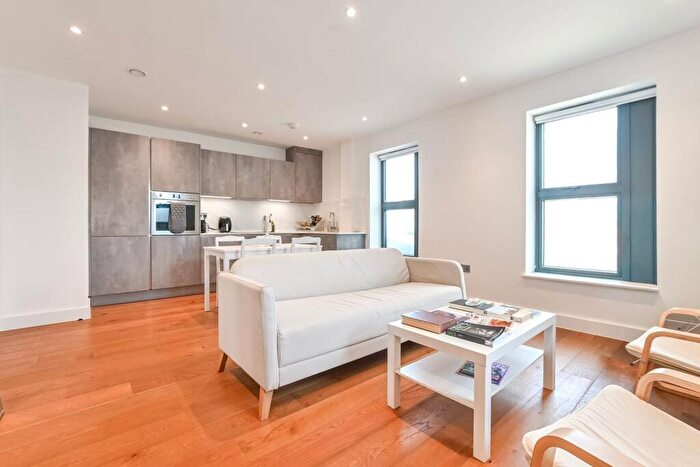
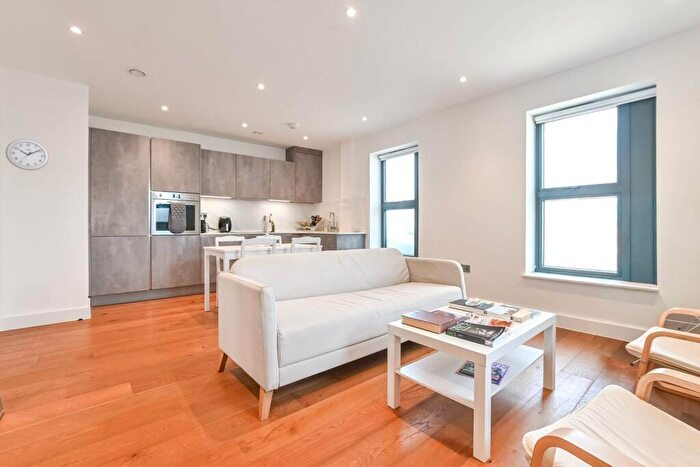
+ wall clock (27, 154)
